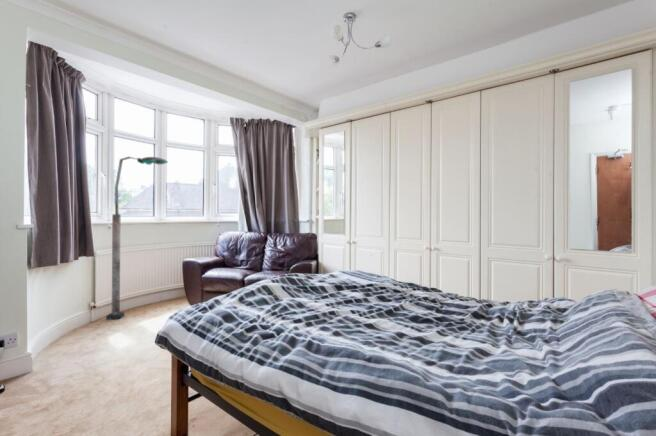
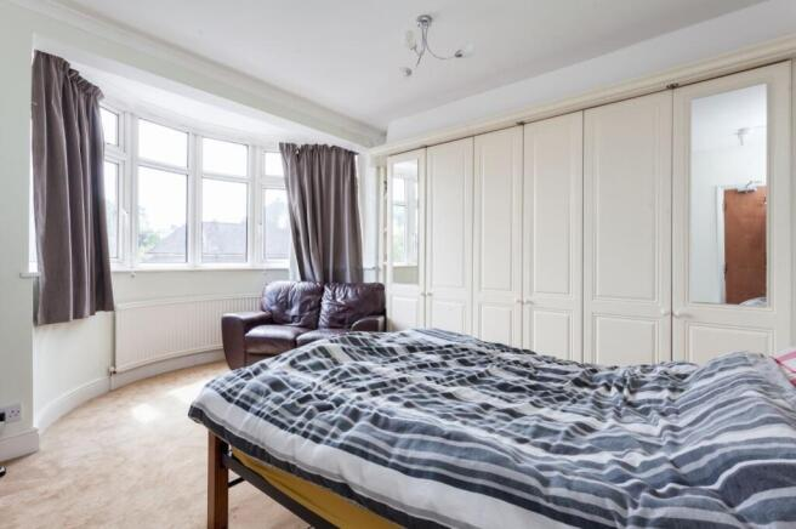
- floor lamp (119, 236)
